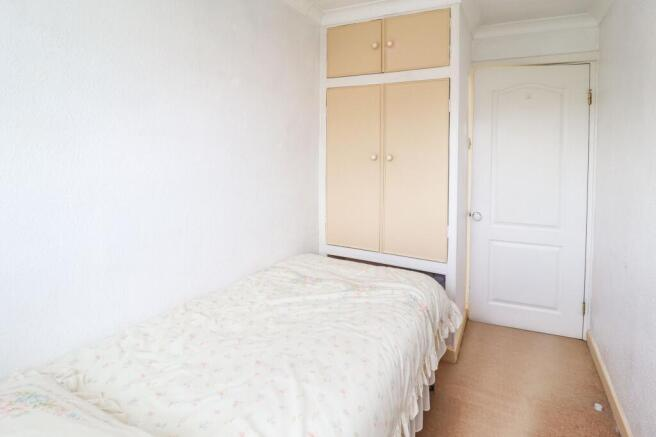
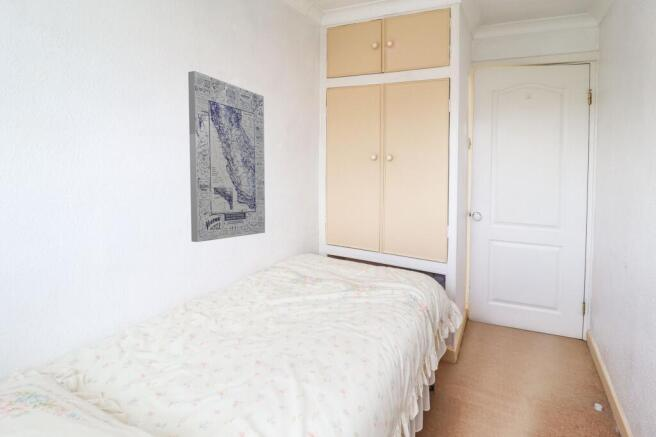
+ wall art (231, 161)
